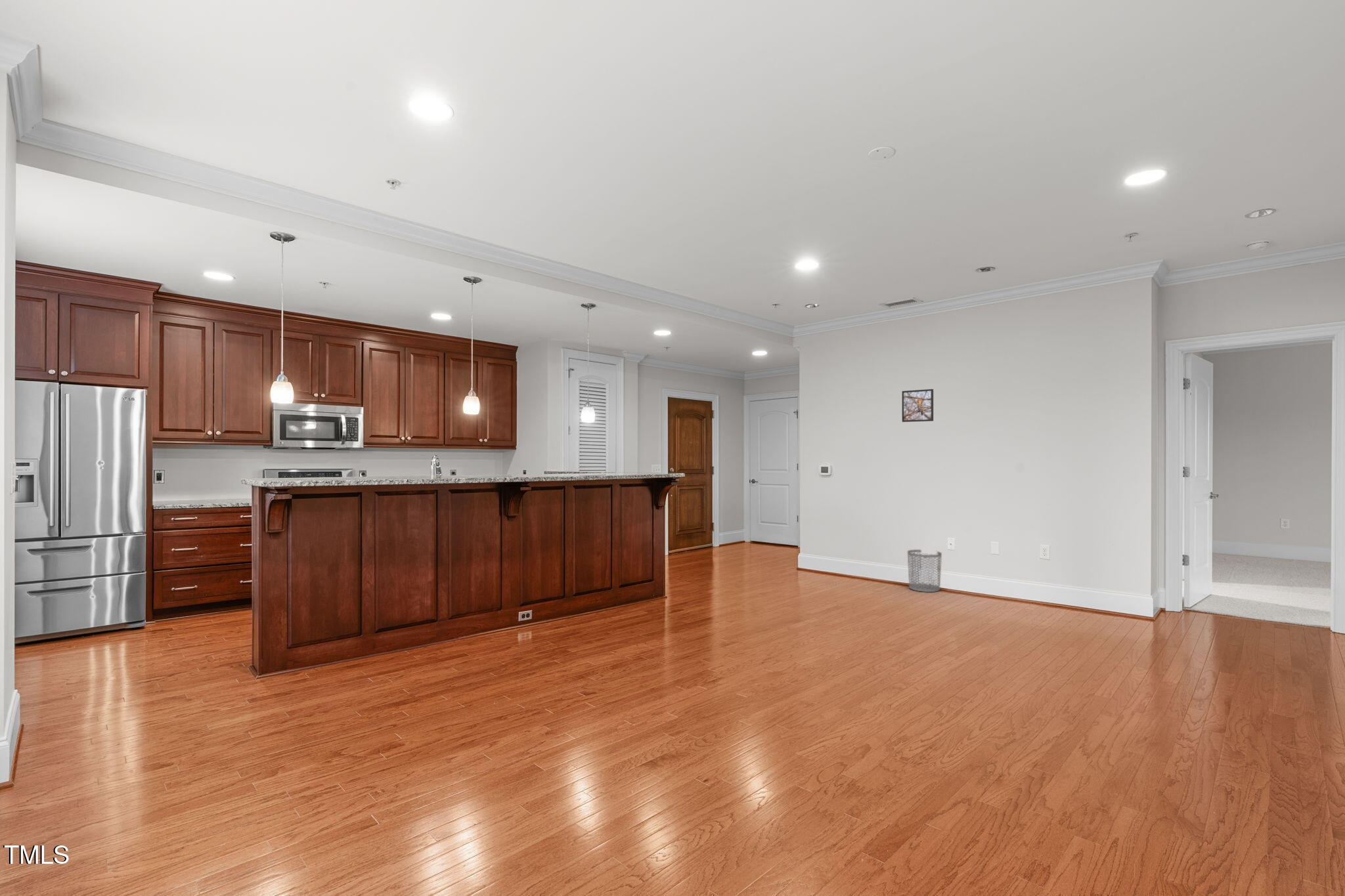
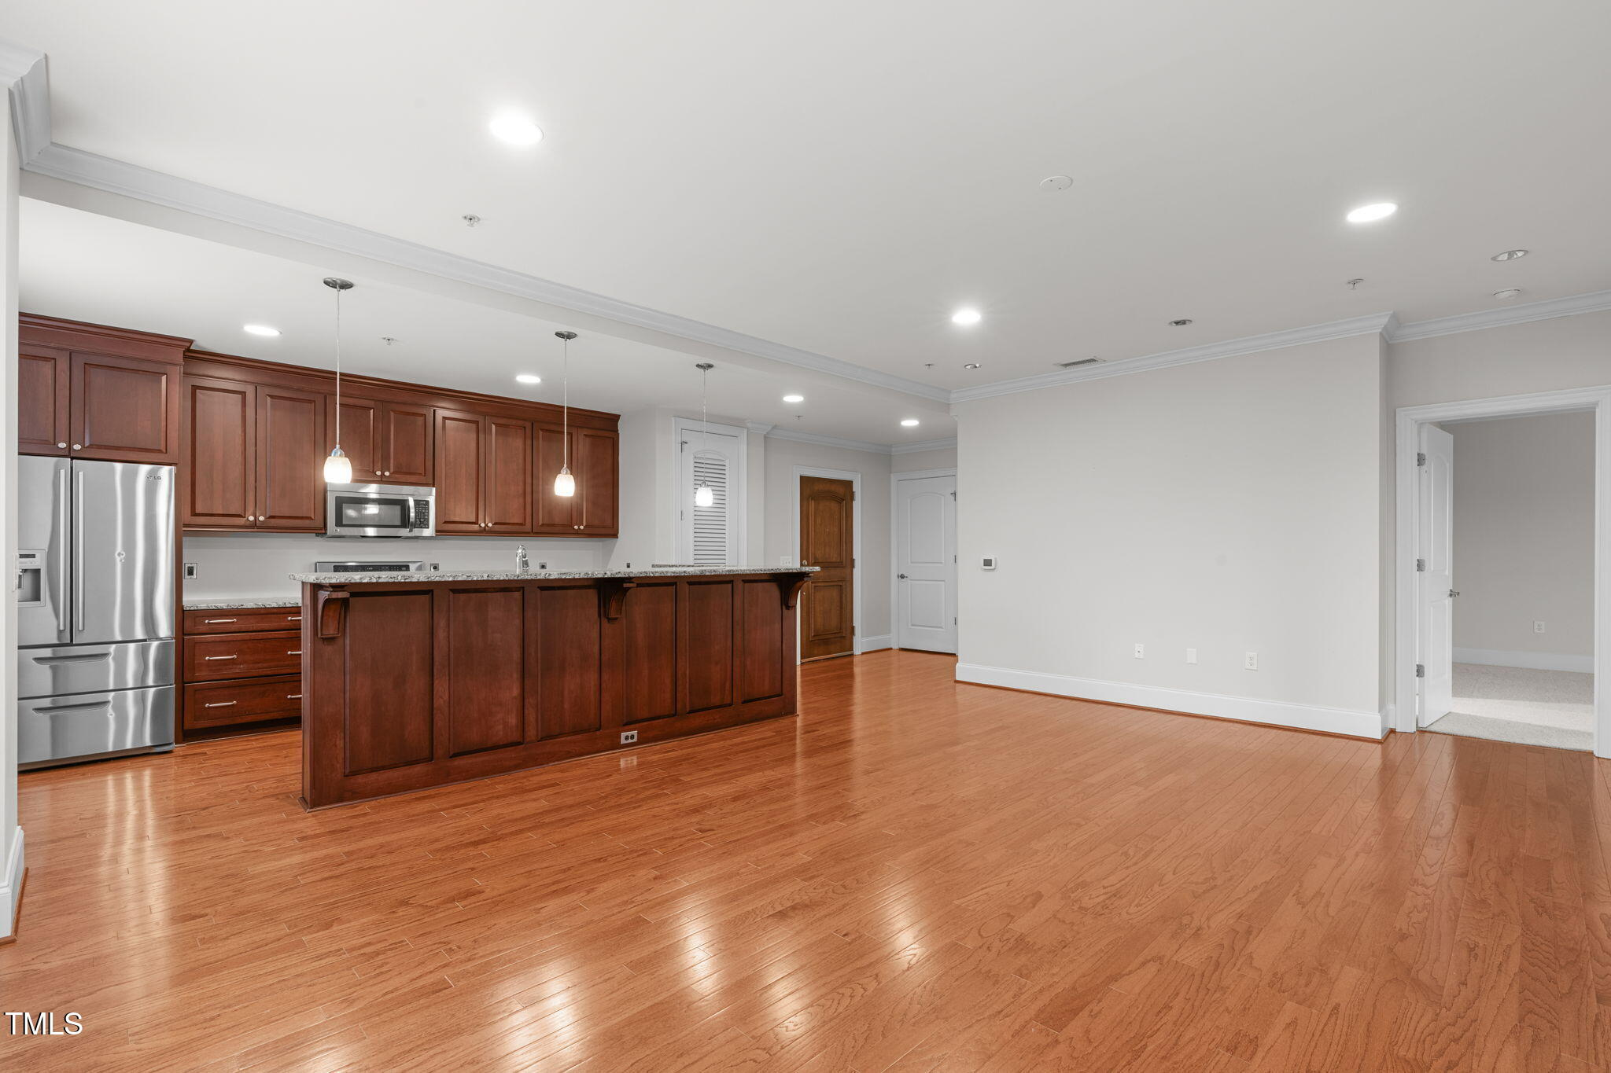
- waste bin (924, 570)
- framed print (917, 406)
